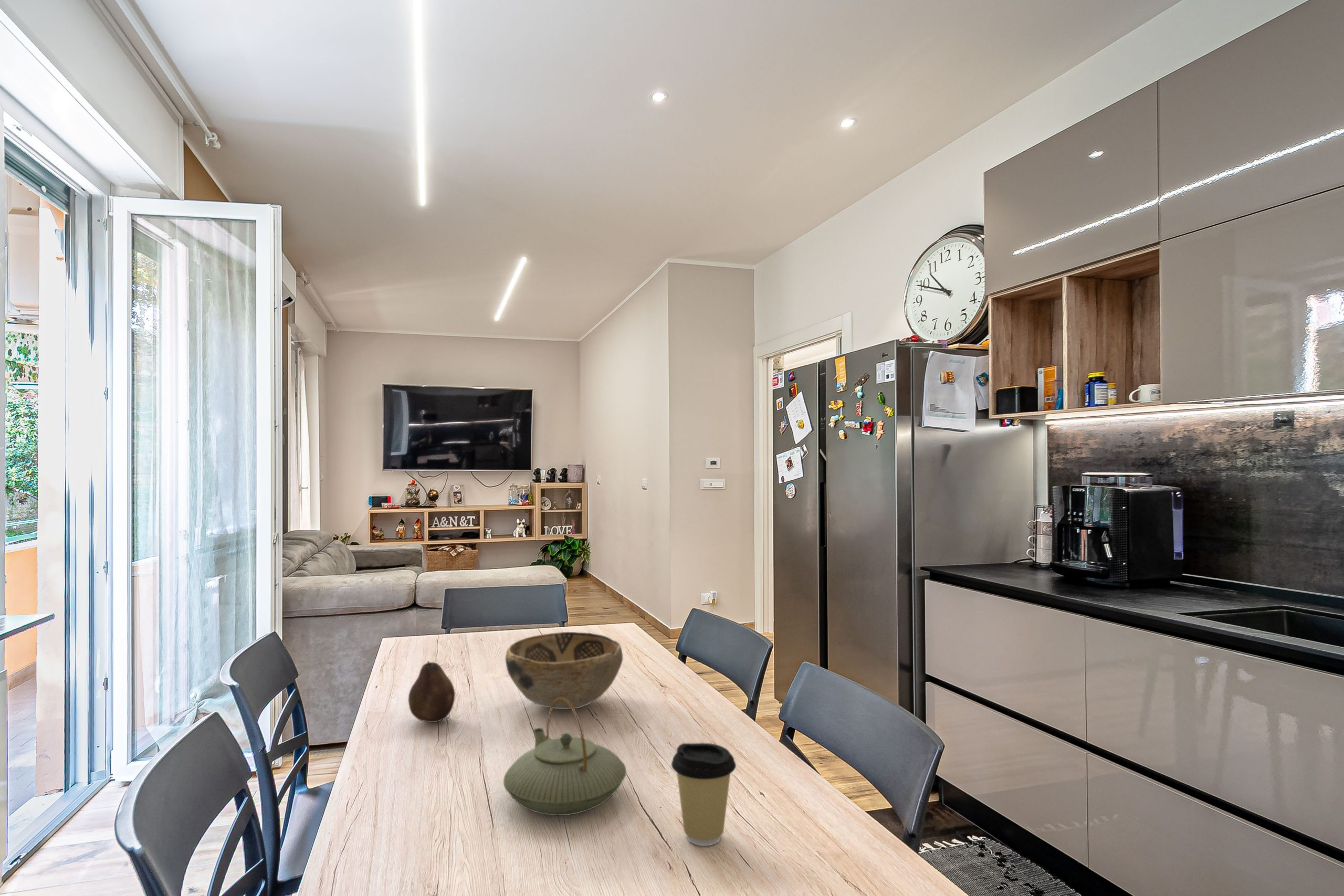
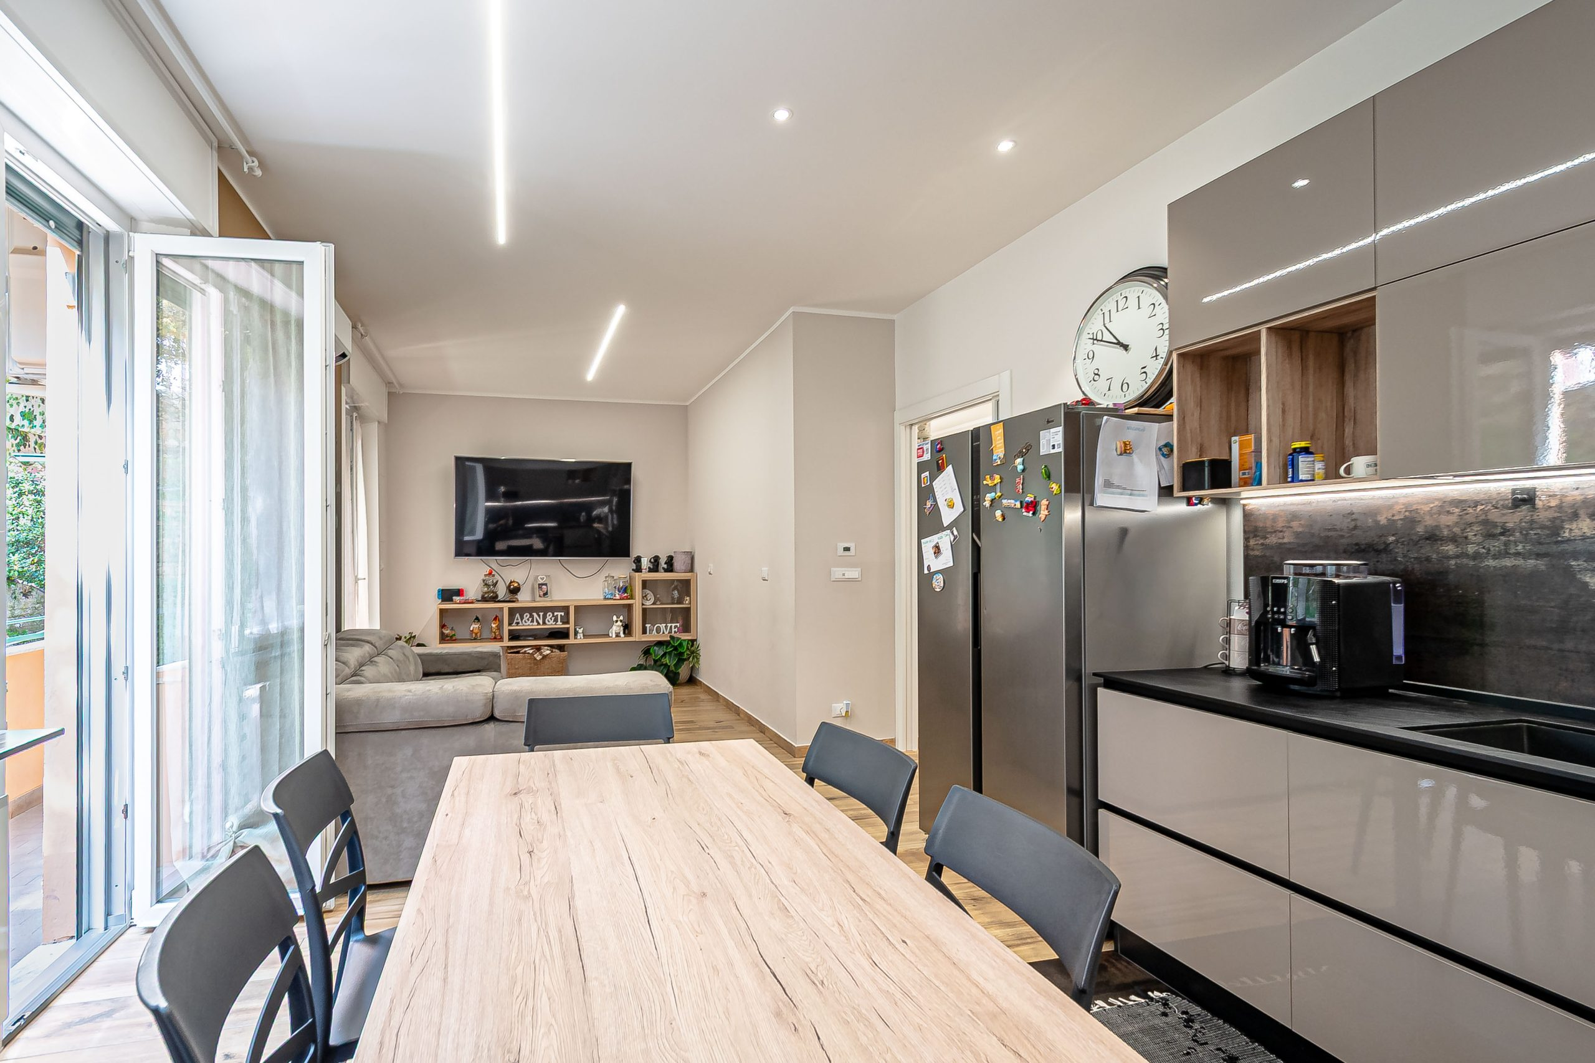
- teapot (562, 745)
- decorative bowl (564, 674)
- coffee cup (704, 793)
- fruit (432, 690)
